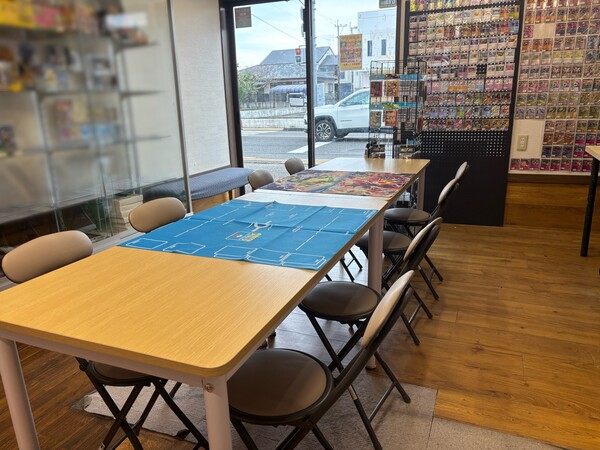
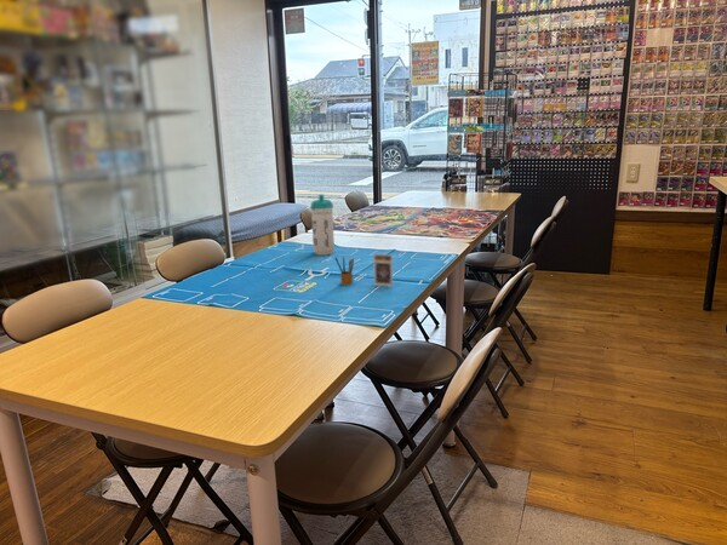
+ pencil box (344, 269)
+ trading card case (383, 270)
+ water bottle (322, 224)
